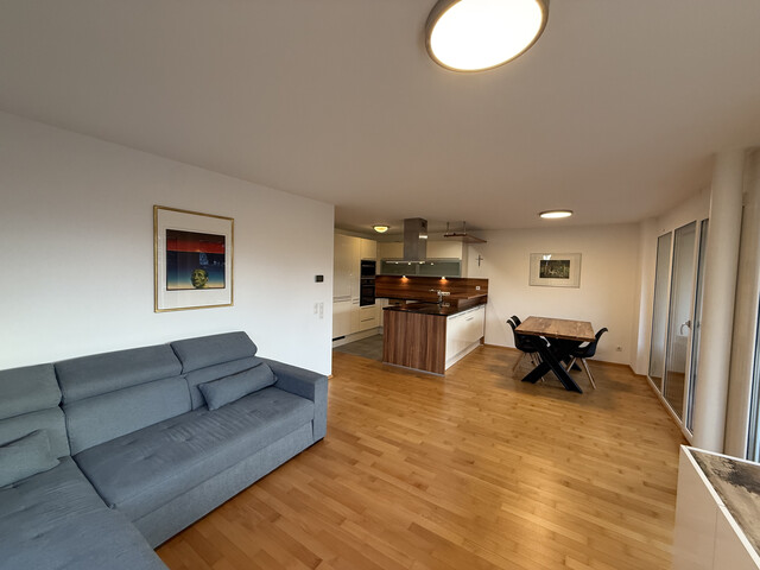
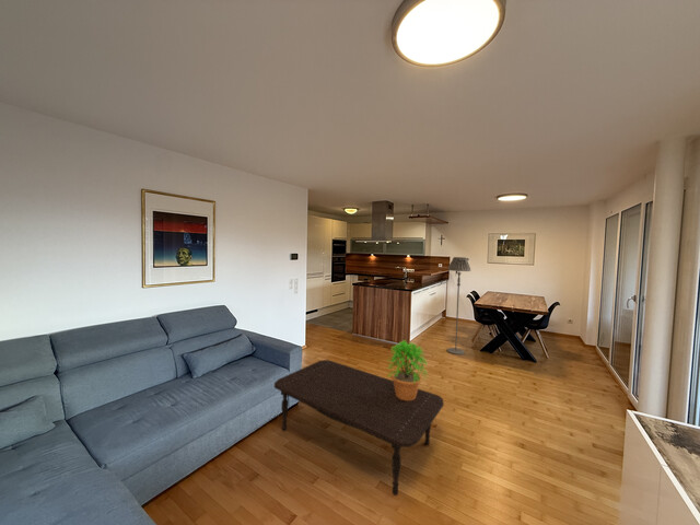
+ coffee table (354, 412)
+ floor lamp (457, 304)
+ potted plant (407, 369)
